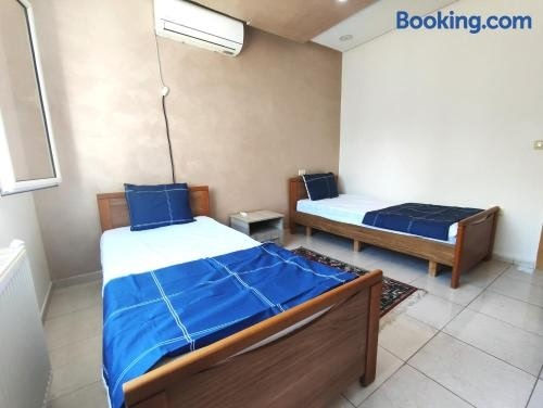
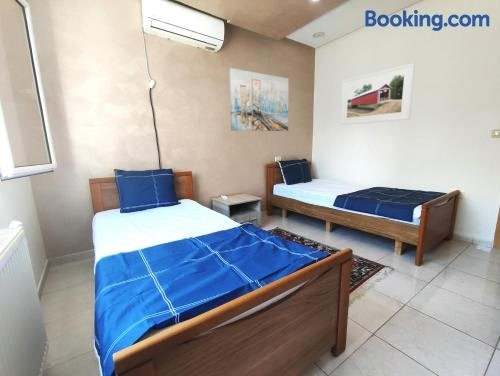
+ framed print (372, 98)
+ wall art (261, 102)
